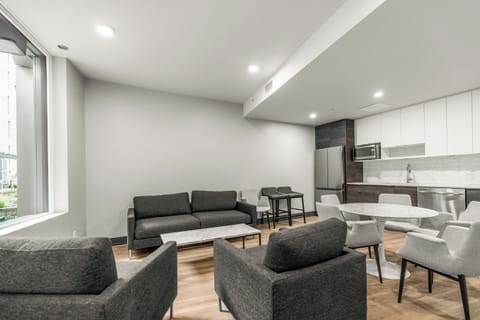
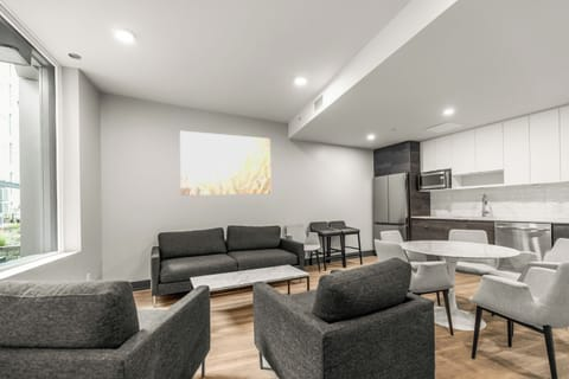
+ wall art (229, 165)
